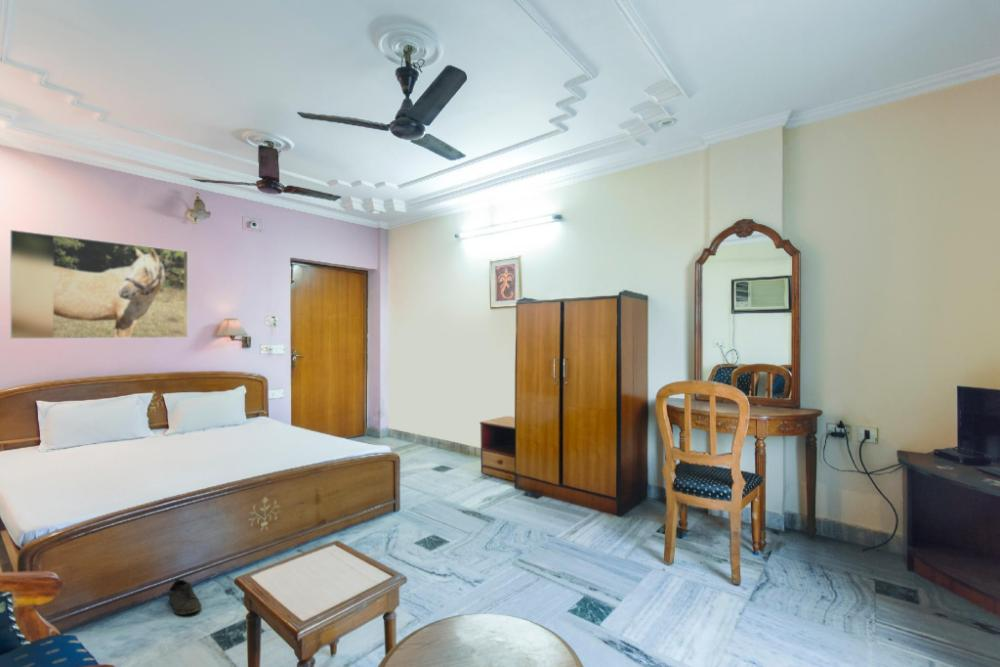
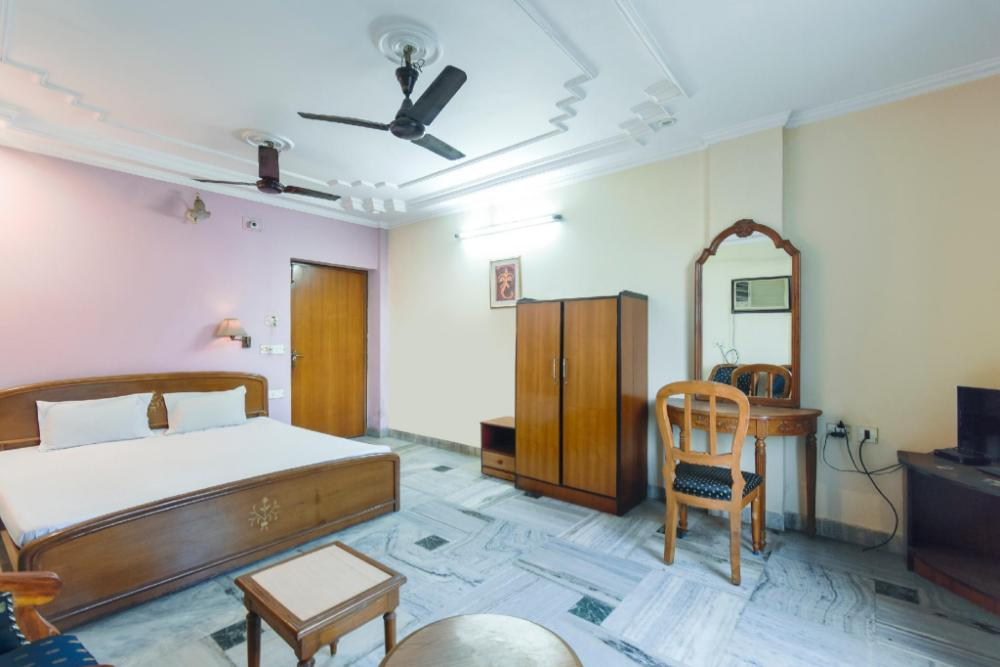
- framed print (109, 290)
- shoe (184, 595)
